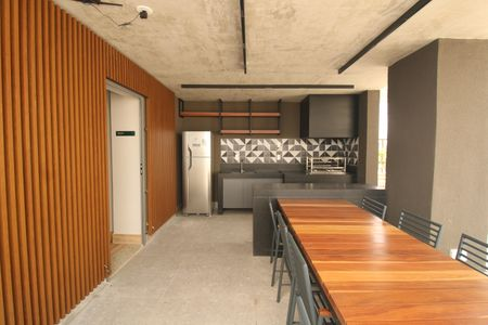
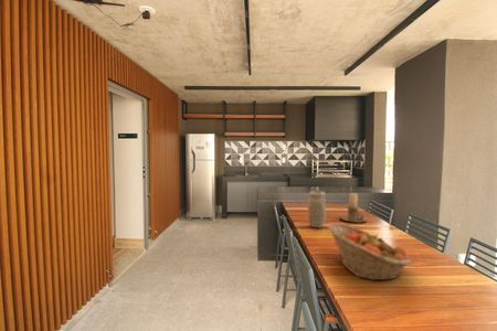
+ vase (316, 209)
+ candle holder (352, 206)
+ fruit basket (364, 247)
